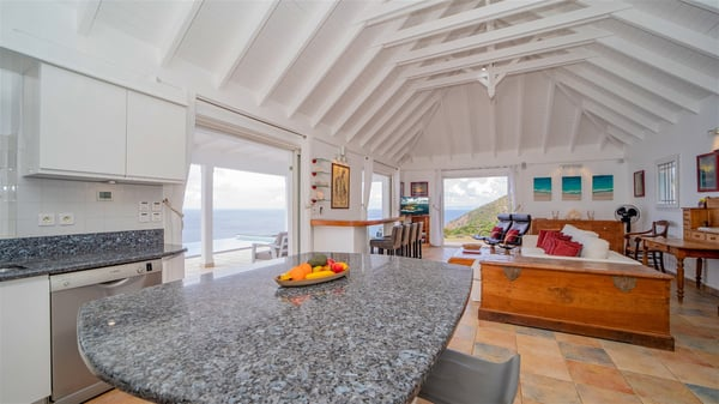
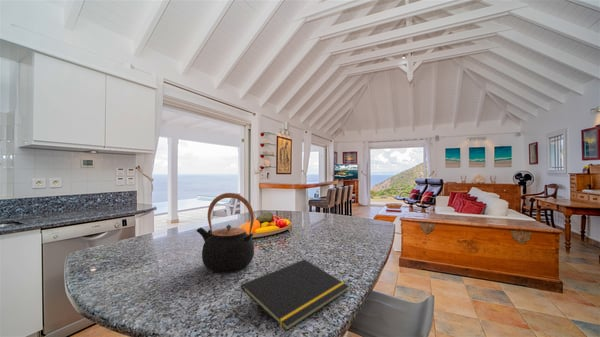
+ teapot (224, 228)
+ notepad (297, 287)
